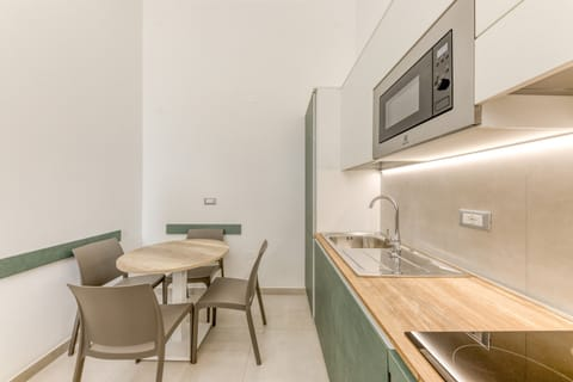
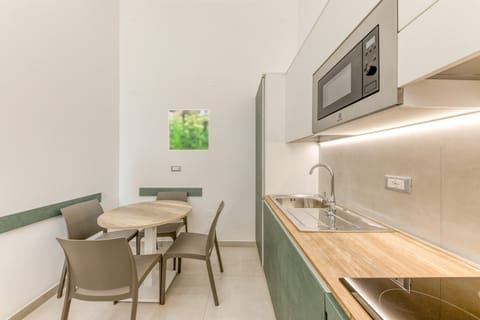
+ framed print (189, 130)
